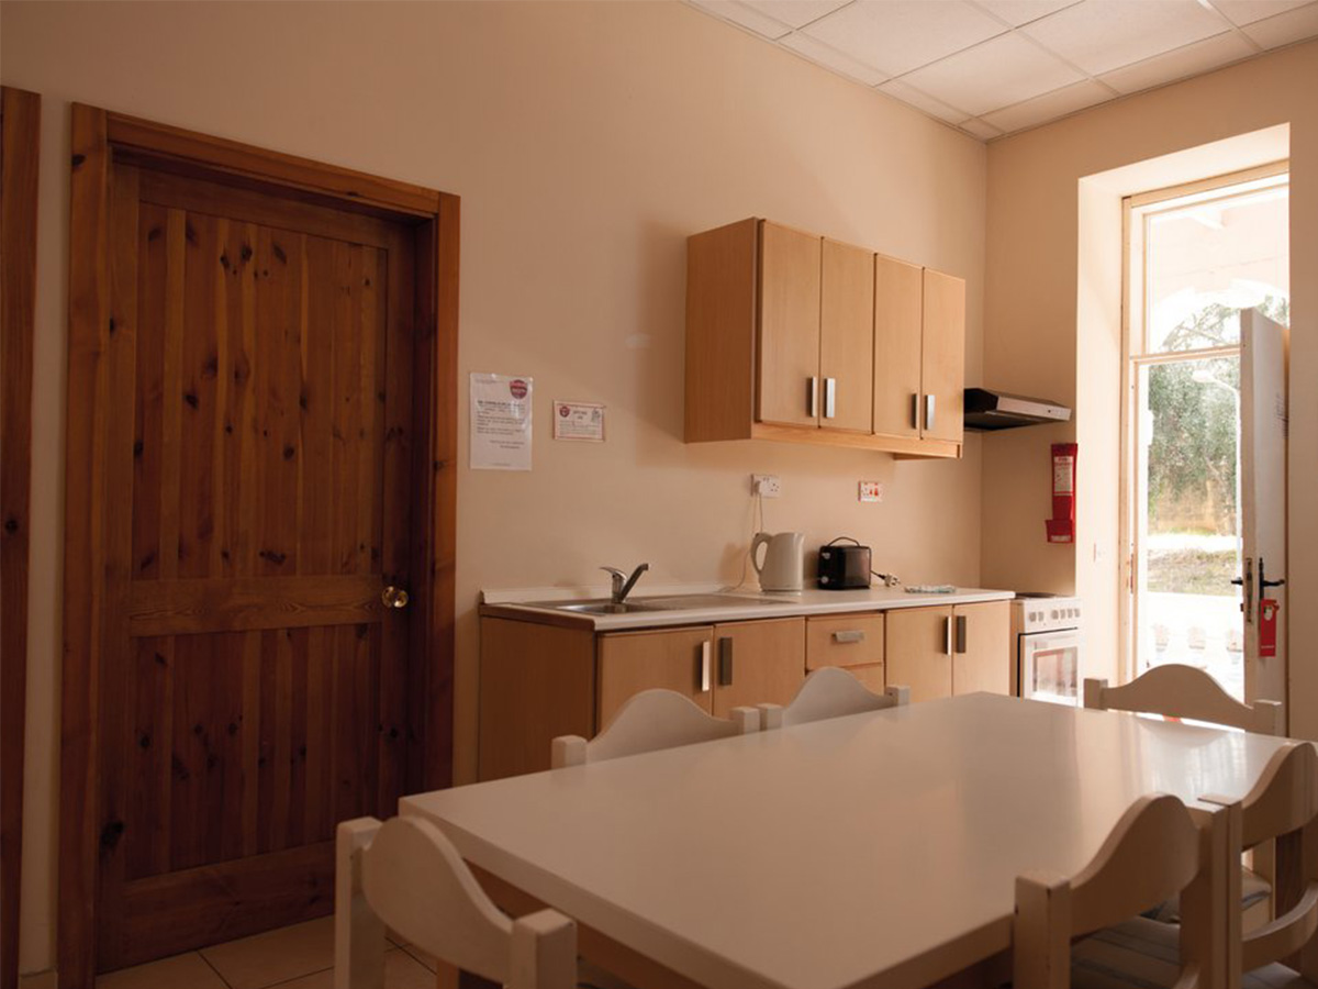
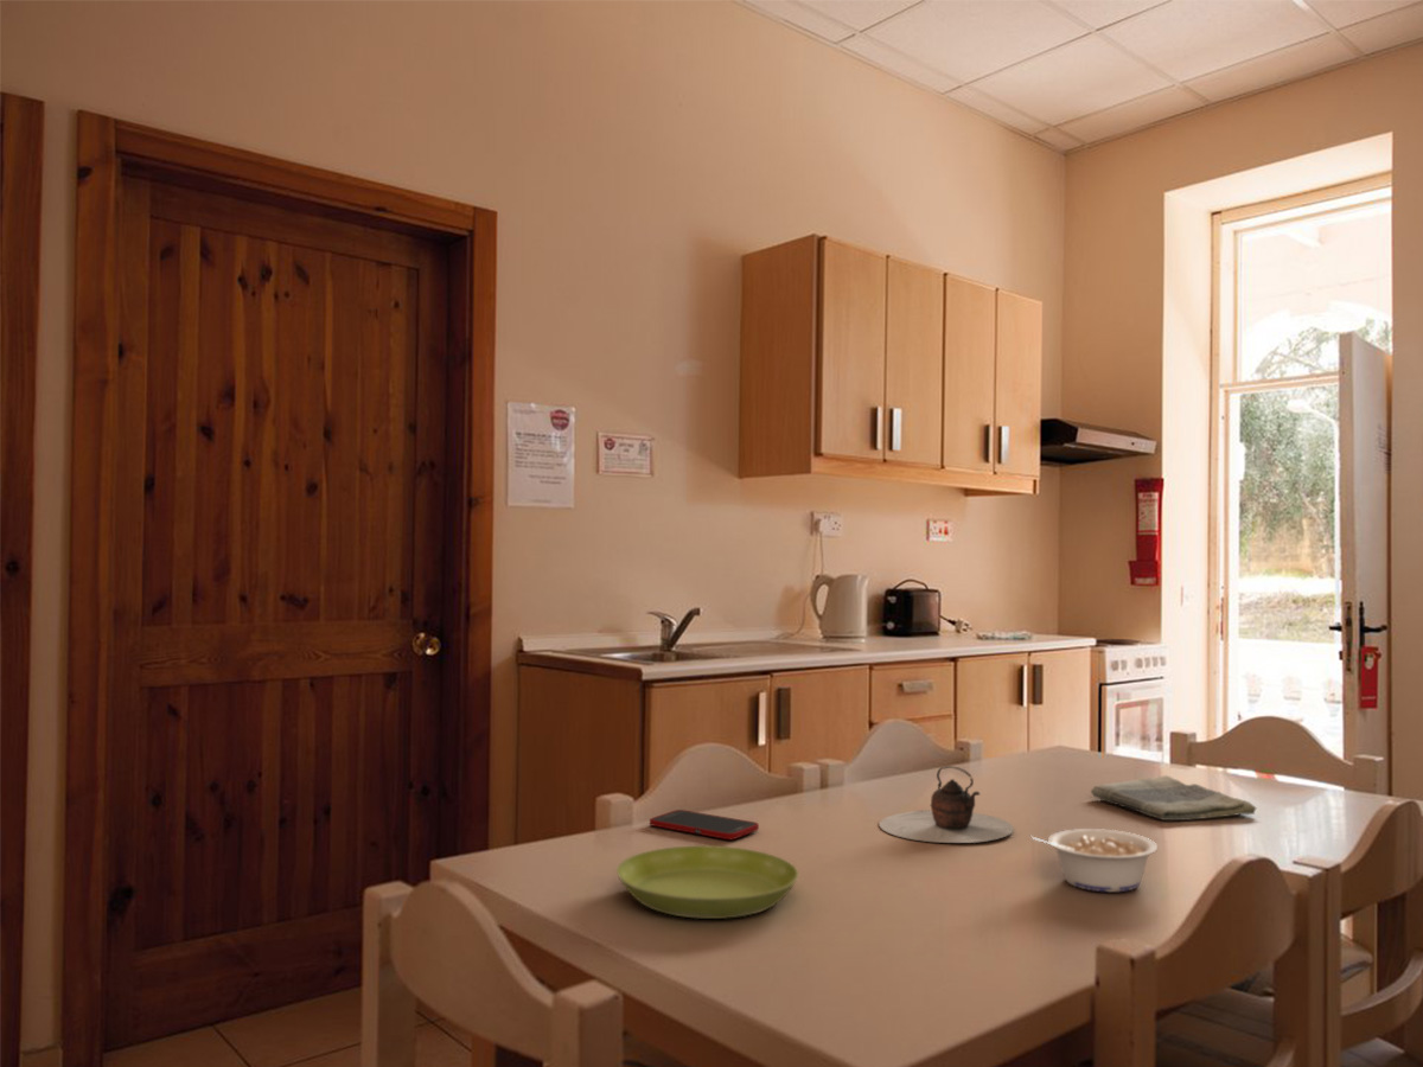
+ legume (1099, 858)
+ cell phone (703, 824)
+ dish towel (1172, 797)
+ saucer (707, 882)
+ teapot (945, 796)
